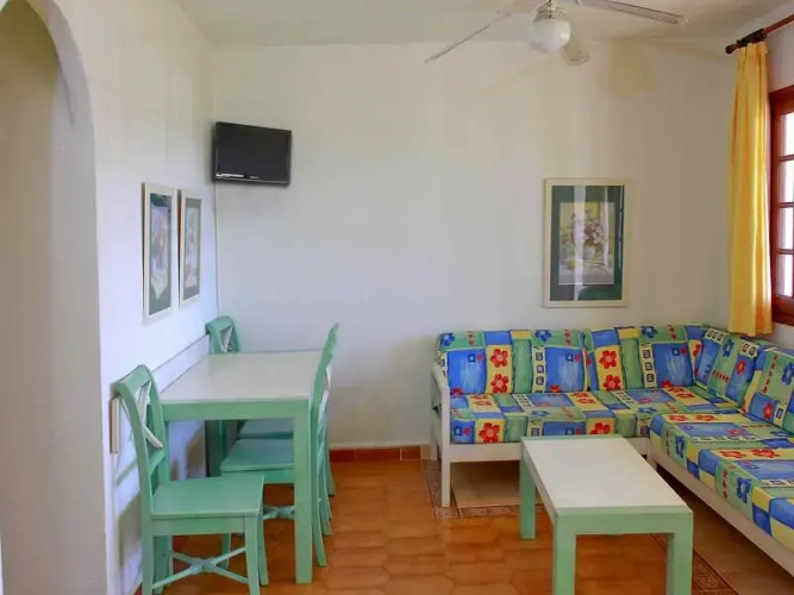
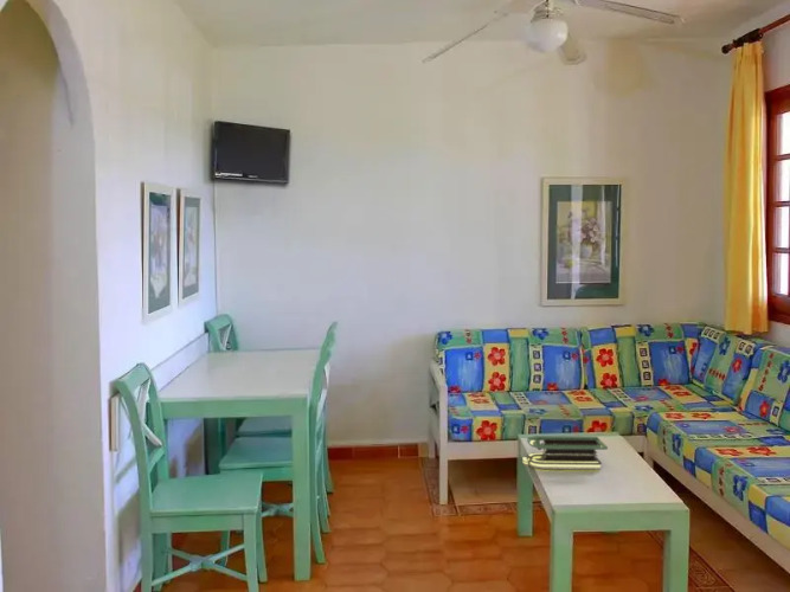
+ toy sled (561, 452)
